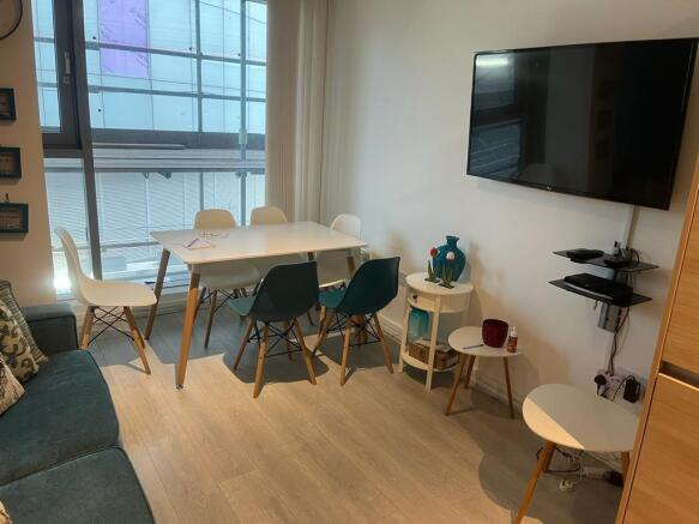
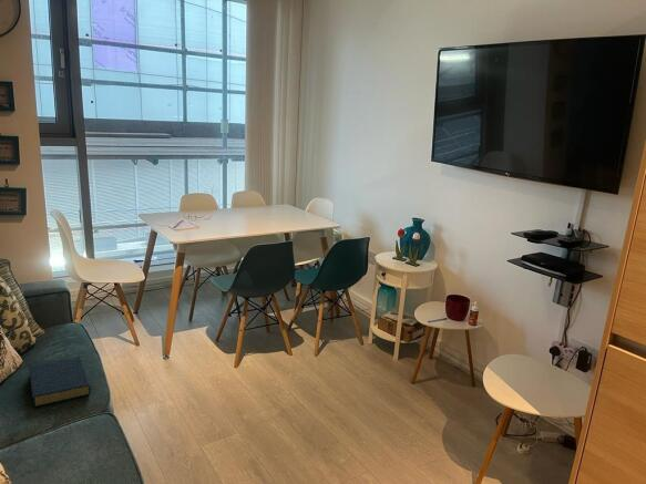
+ hardback book (59, 380)
